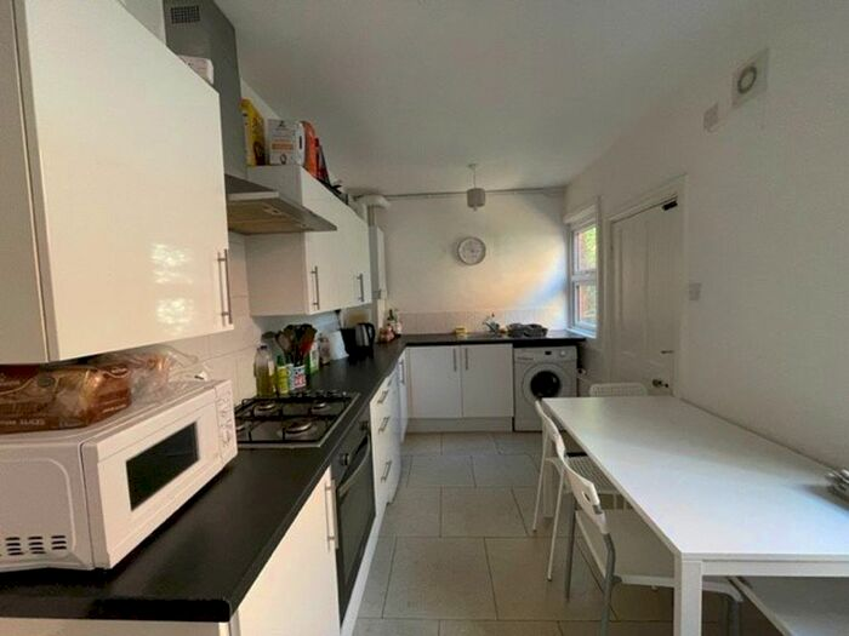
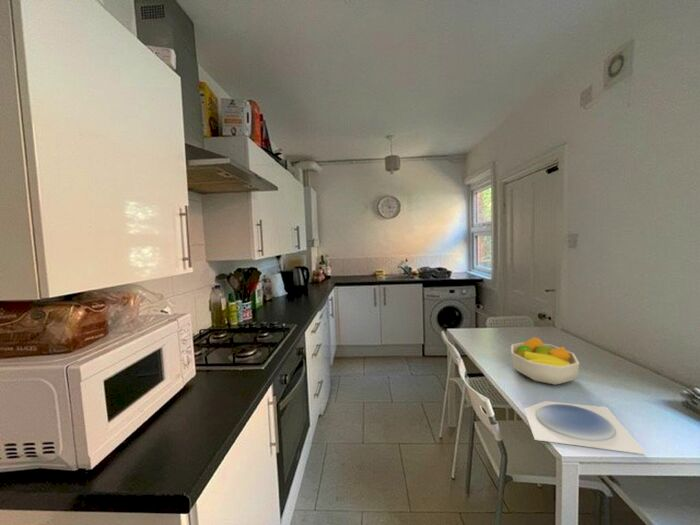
+ plate (573, 418)
+ fruit bowl (542, 358)
